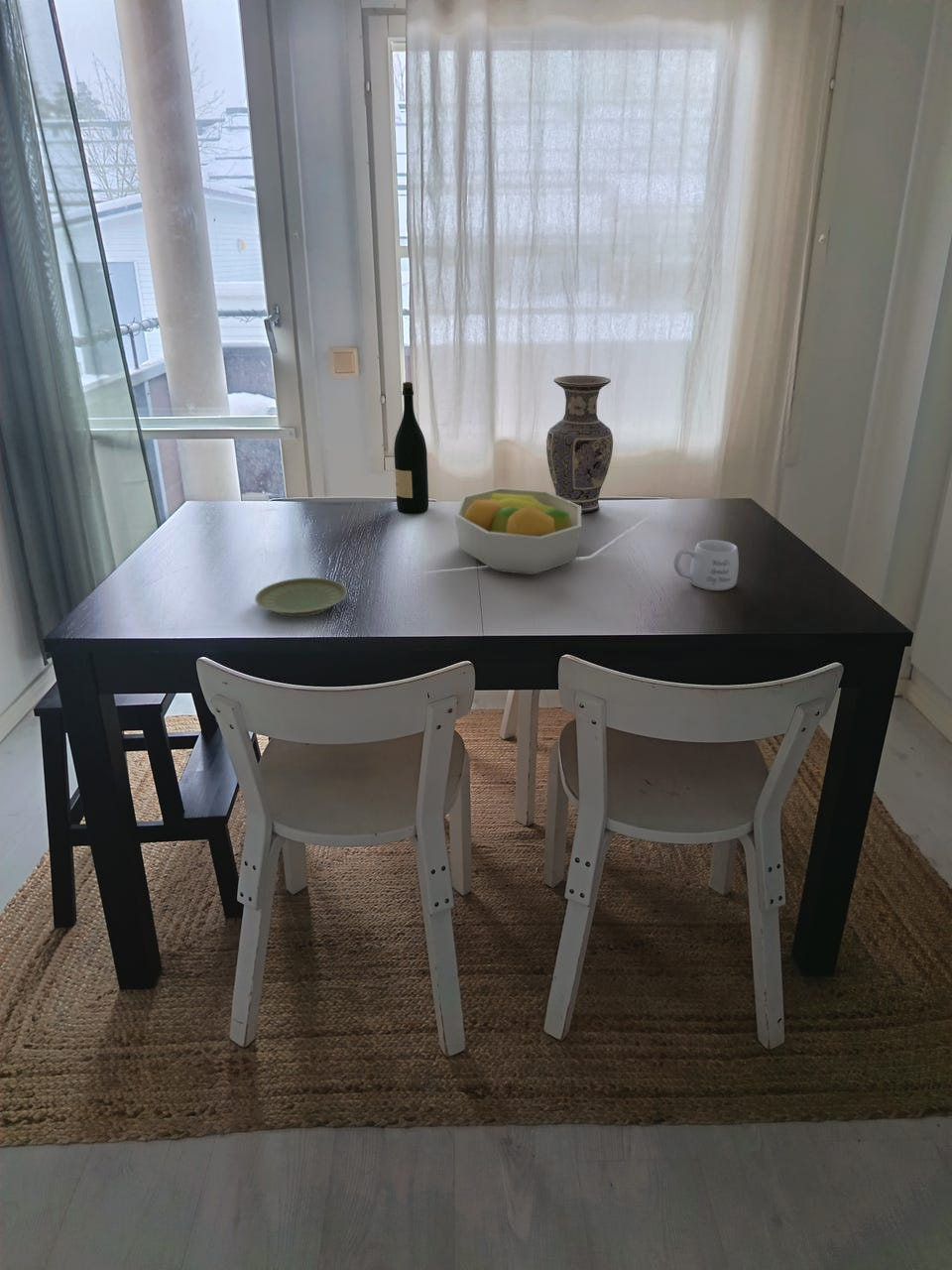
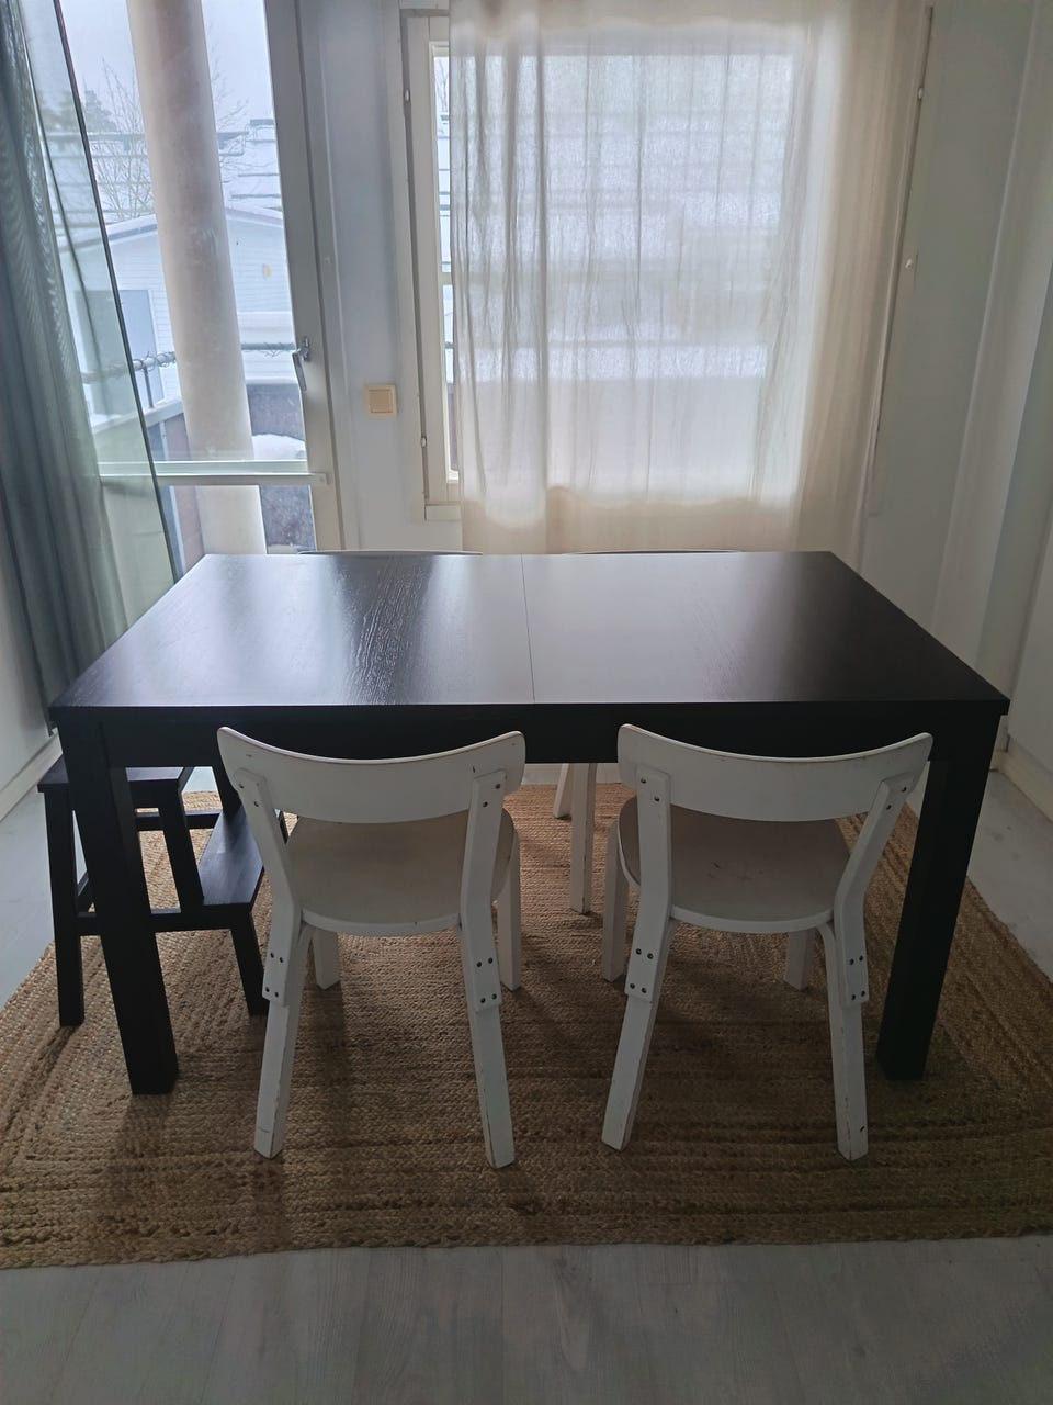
- mug (705, 565)
- fruit bowl (518, 522)
- plate (301, 599)
- vase (579, 444)
- wine bottle (410, 447)
